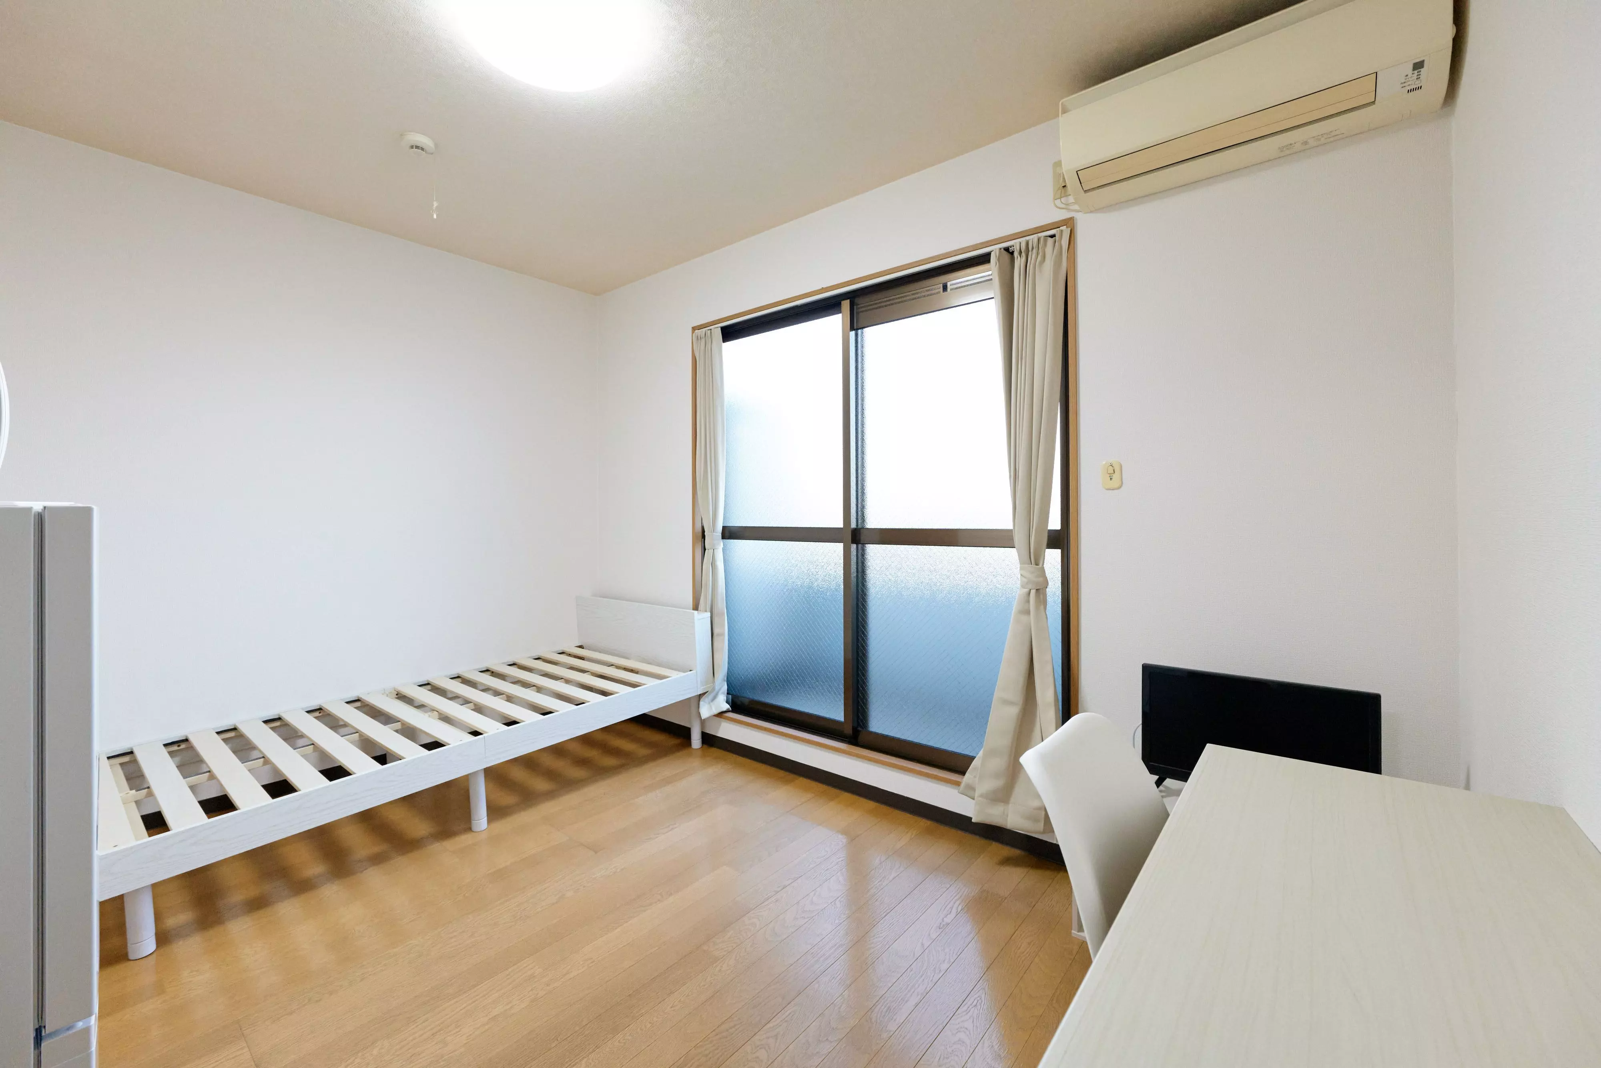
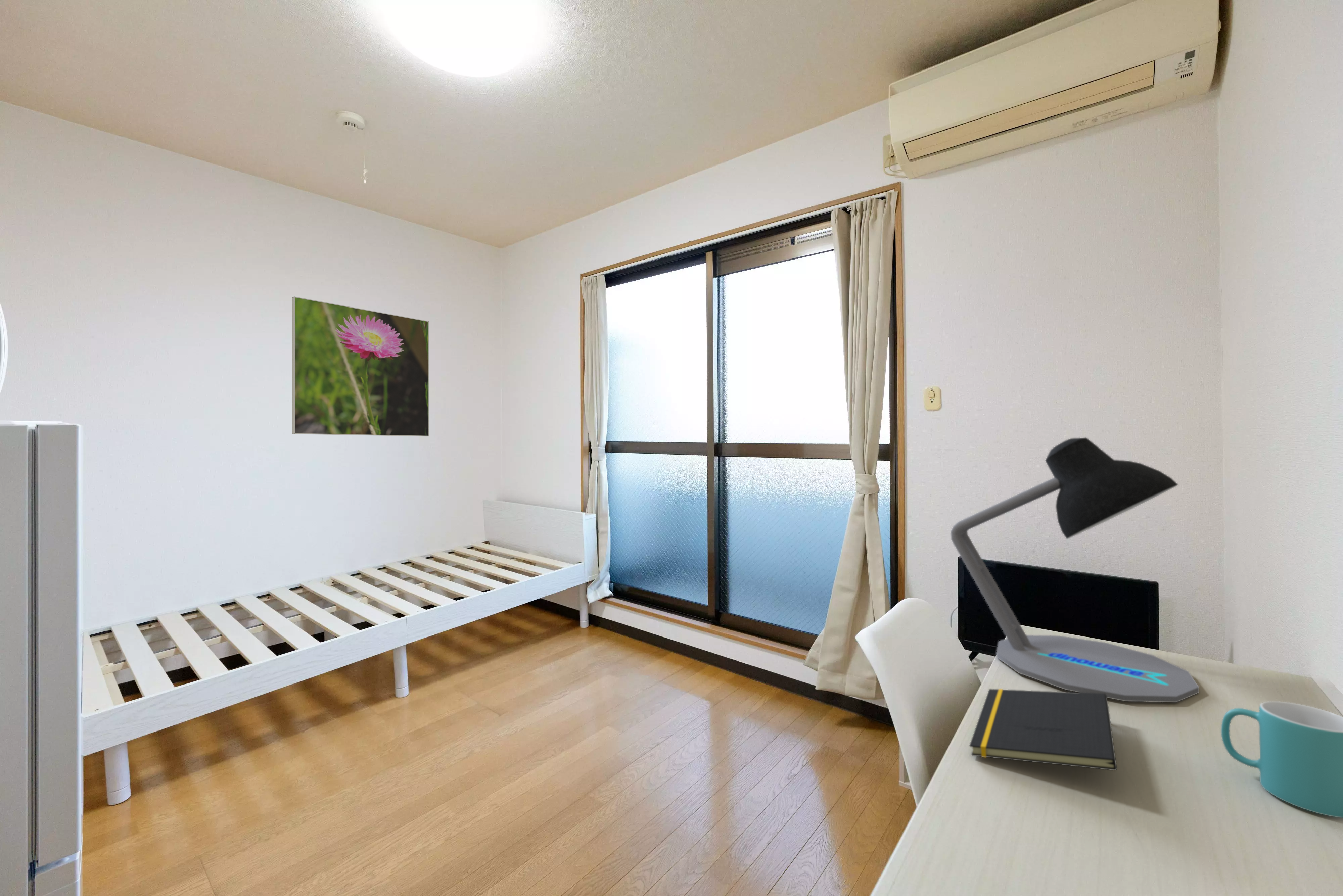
+ notepad (1042, 723)
+ mug (1286, 750)
+ desk lamp (1067, 539)
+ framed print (366, 373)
